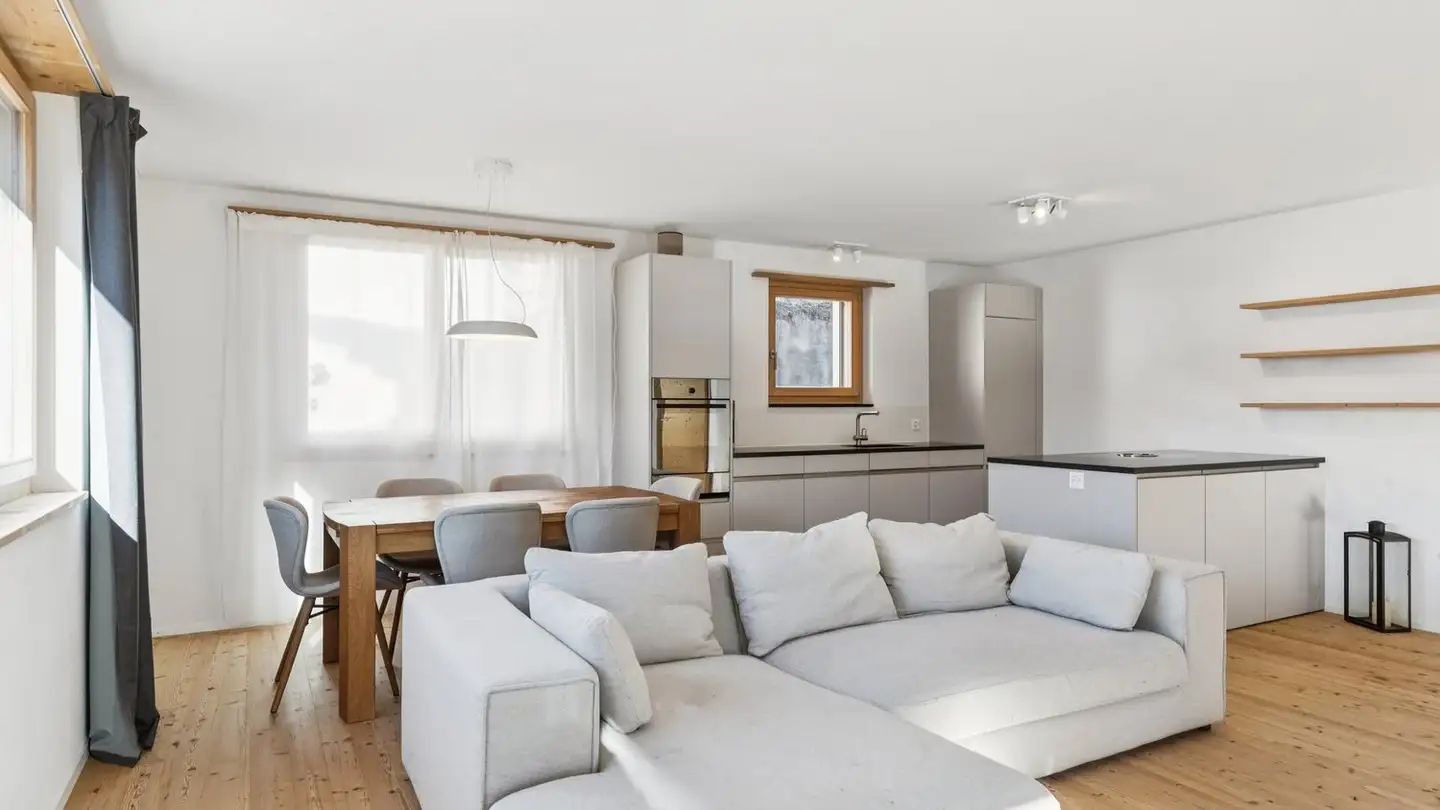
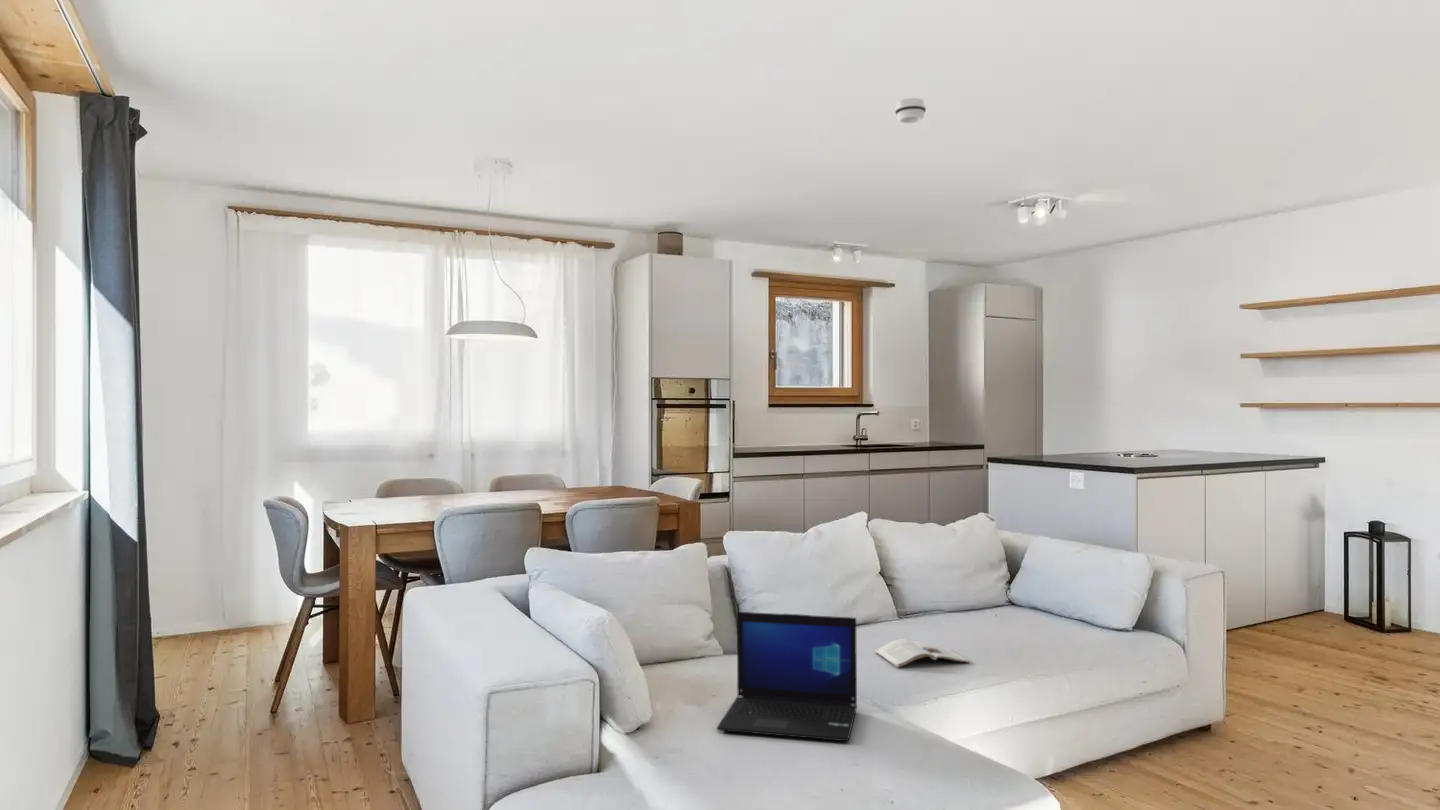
+ smoke detector (910, 111)
+ laptop (789, 672)
+ magazine (921, 651)
